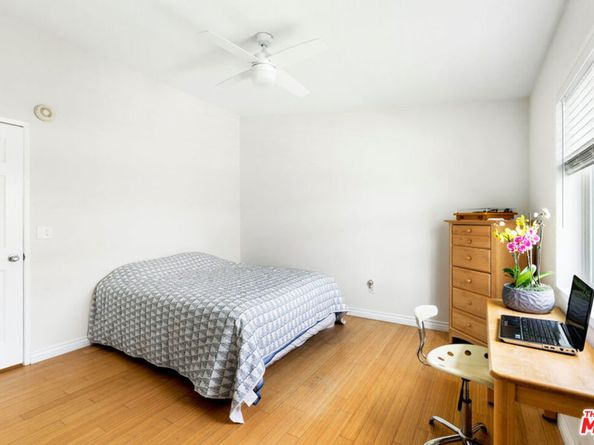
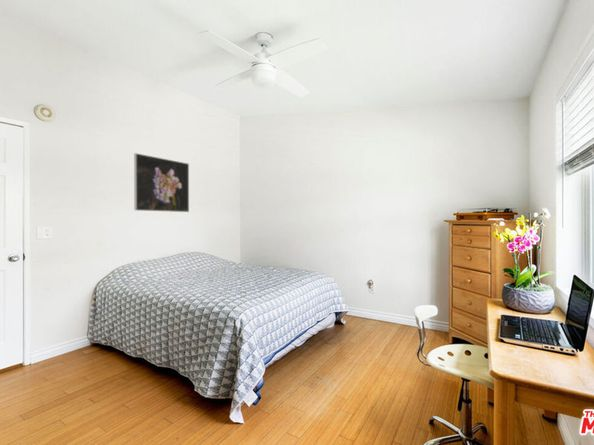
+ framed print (163, 185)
